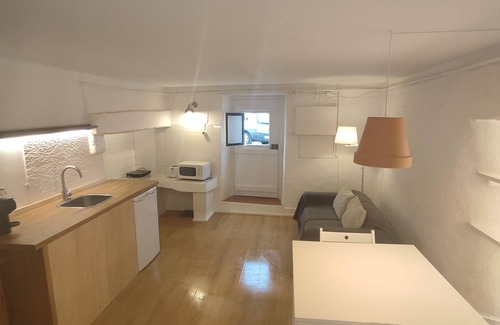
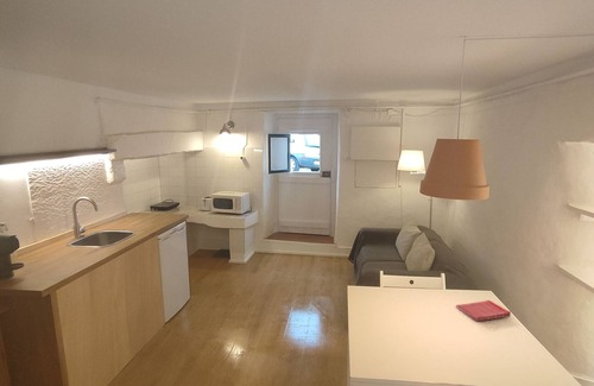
+ dish towel (482, 309)
